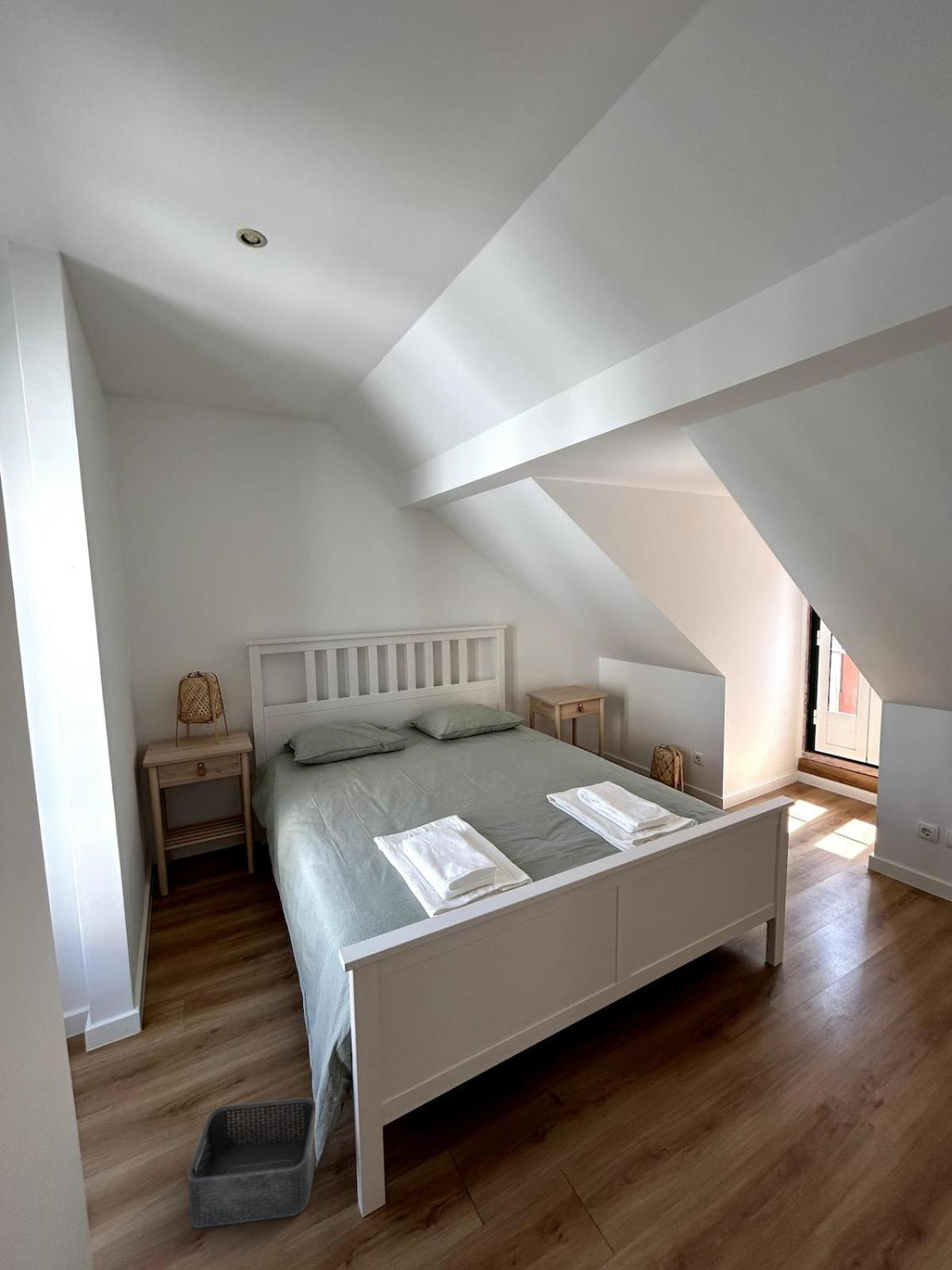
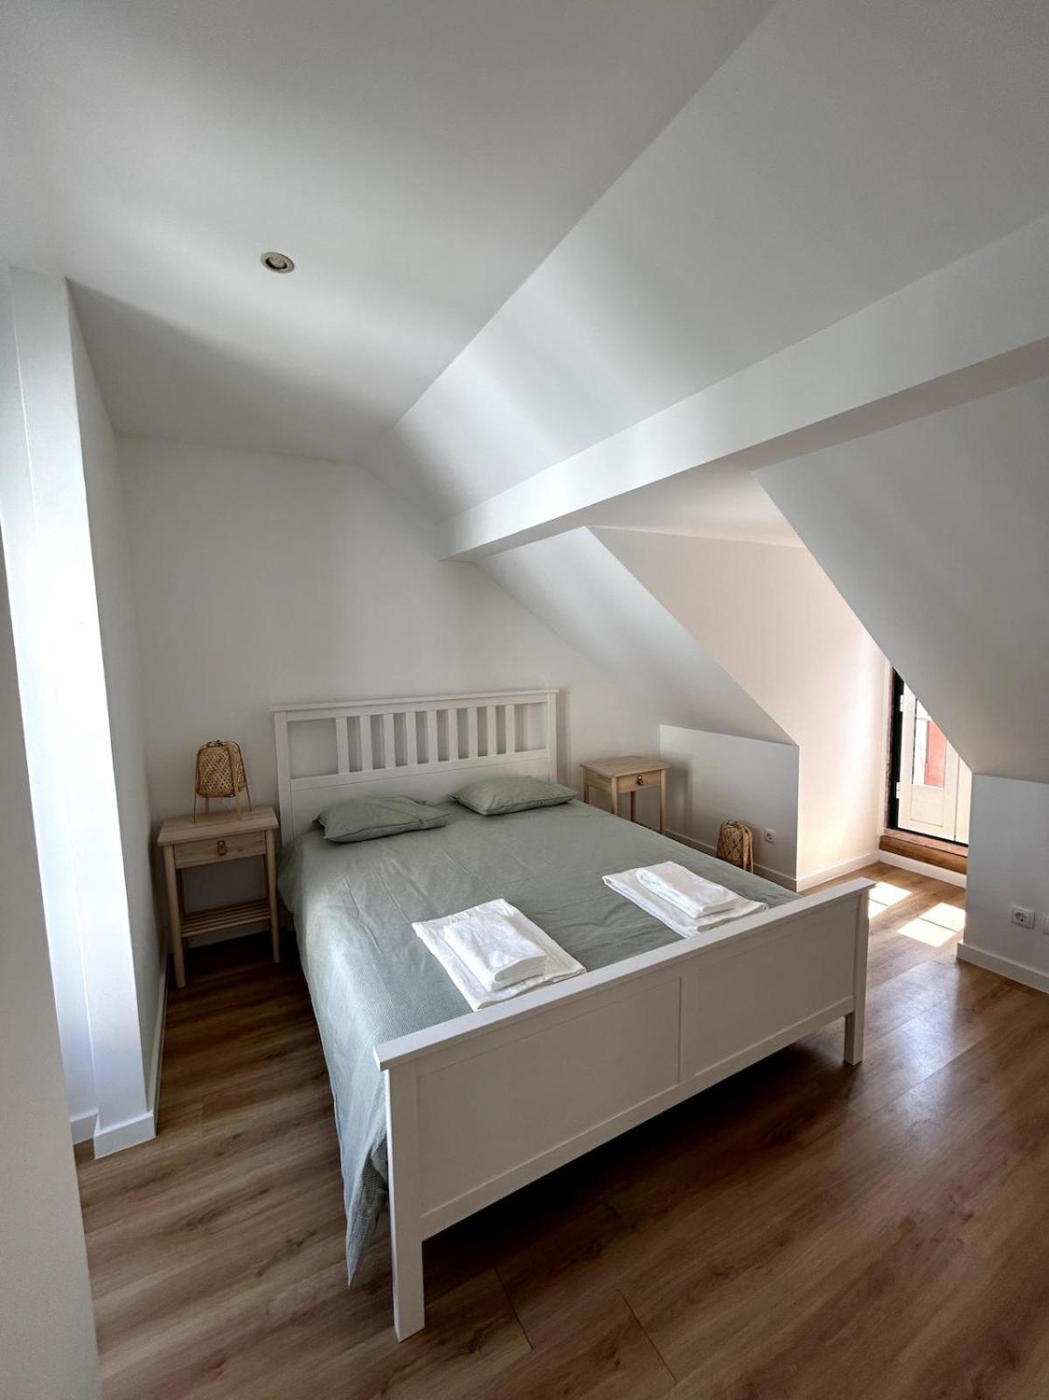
- storage bin (256, 1158)
